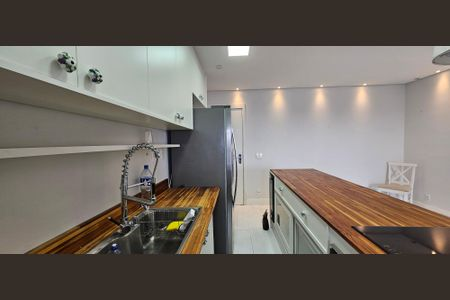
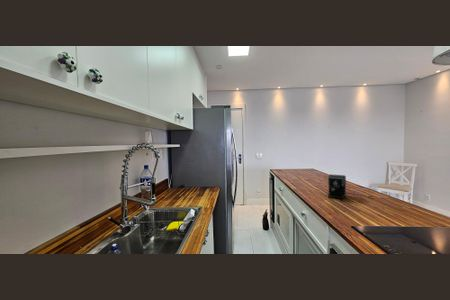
+ coffee maker (345, 187)
